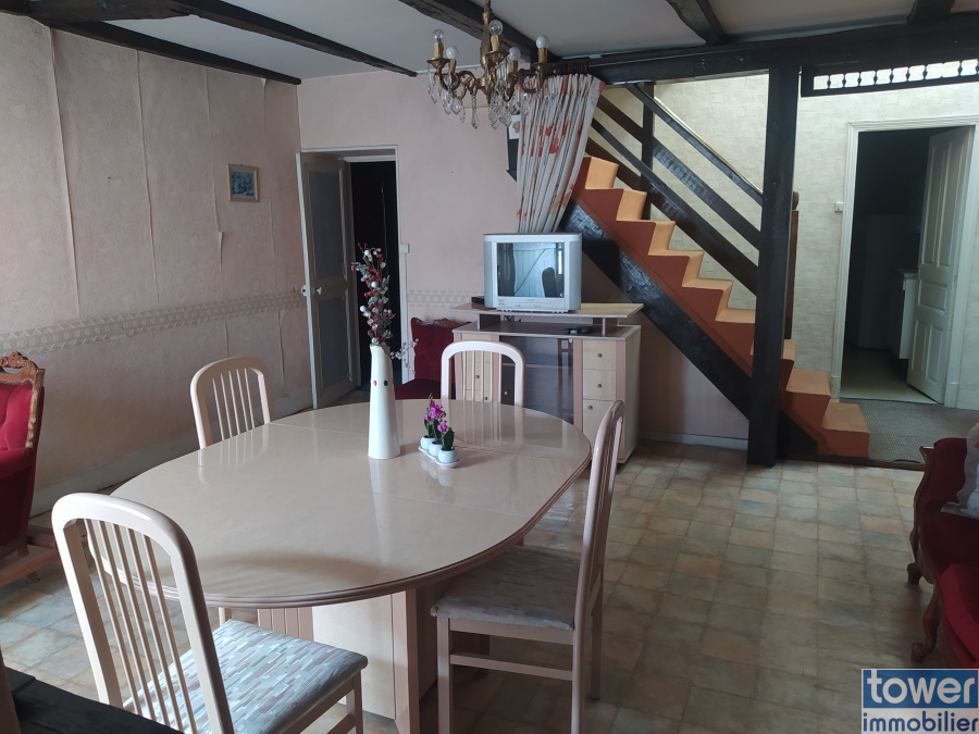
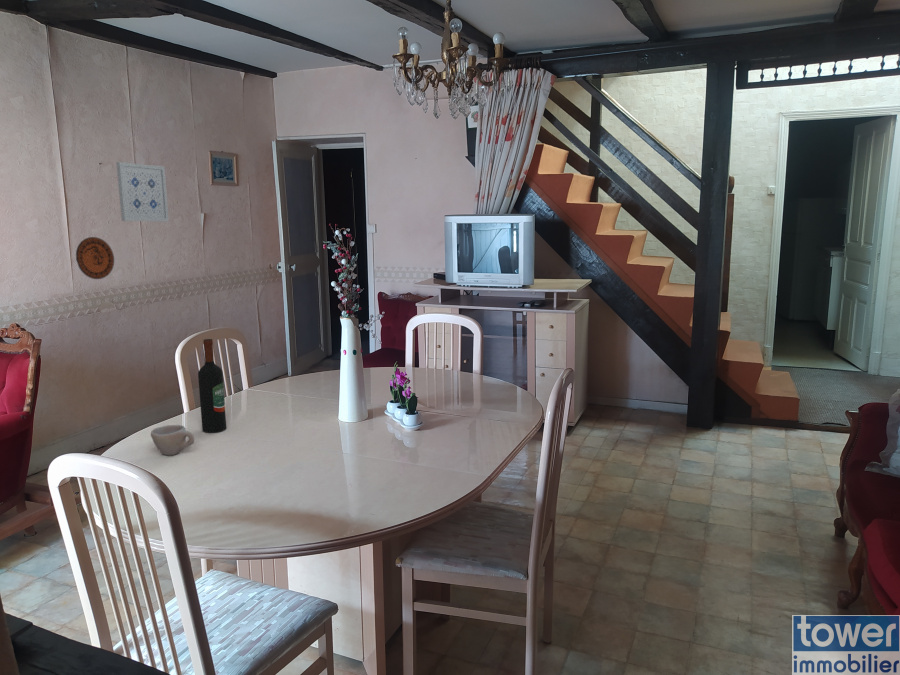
+ decorative plate (95, 258)
+ wall art (143, 192)
+ cup (174, 441)
+ wine bottle (211, 384)
